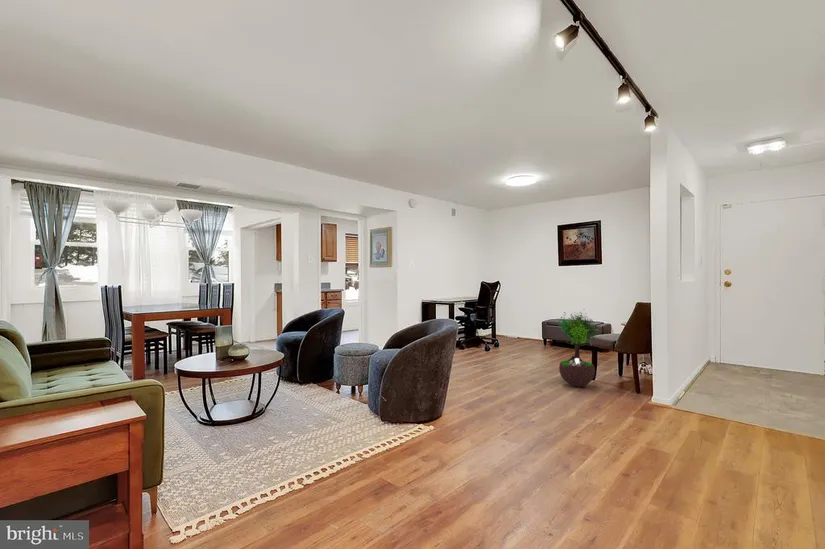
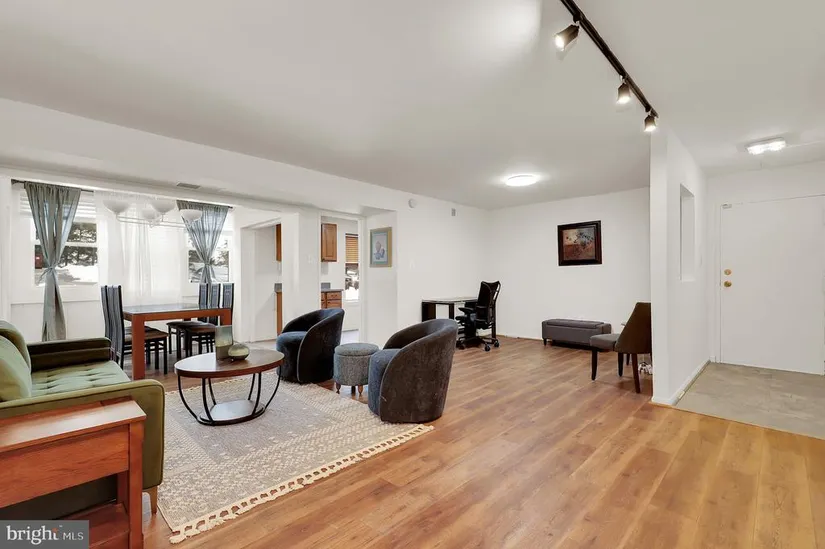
- potted tree (578, 346)
